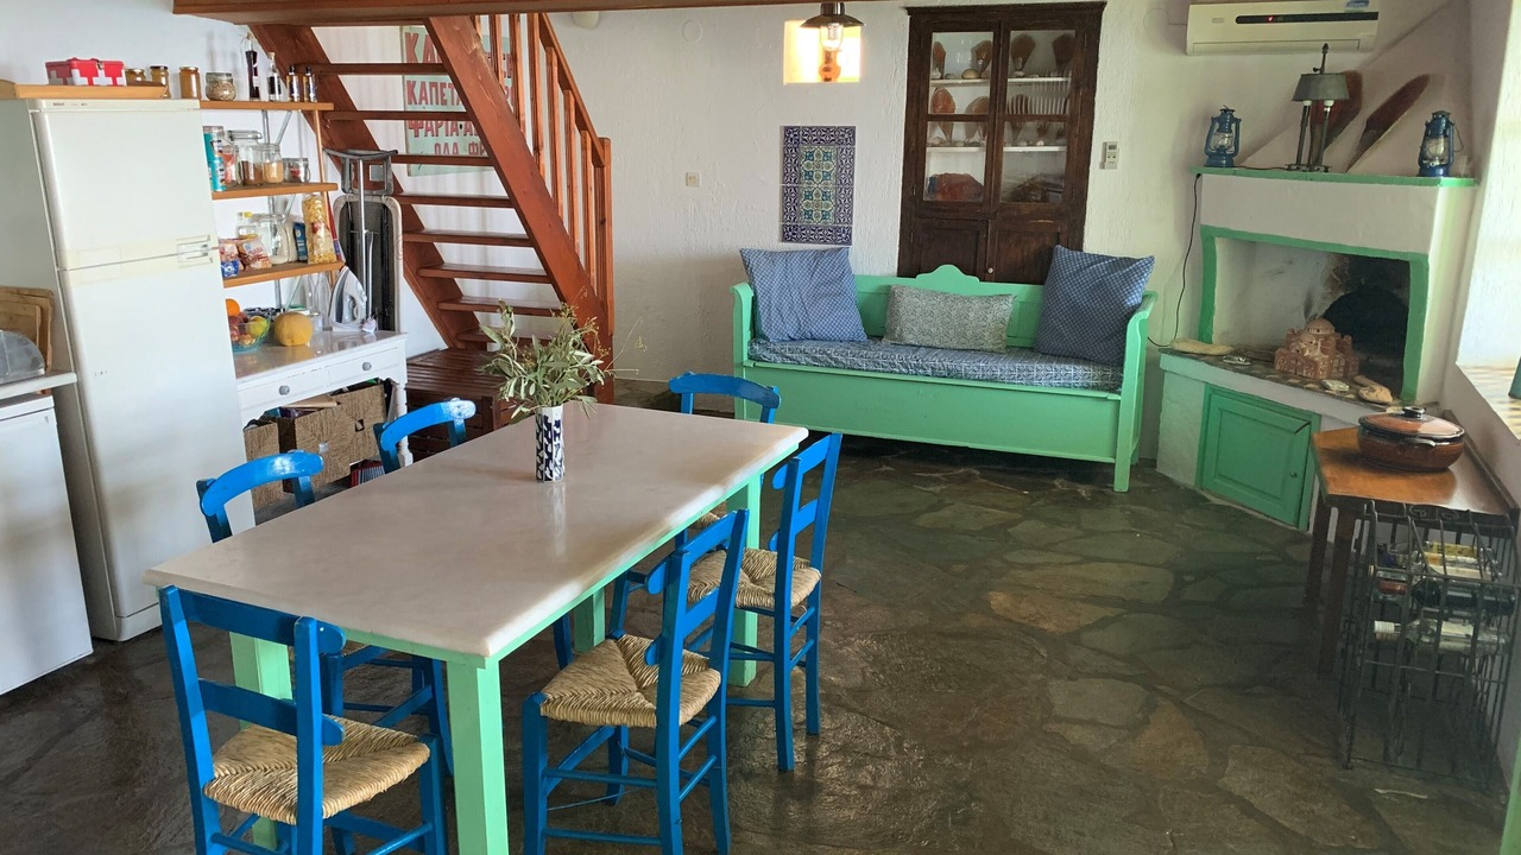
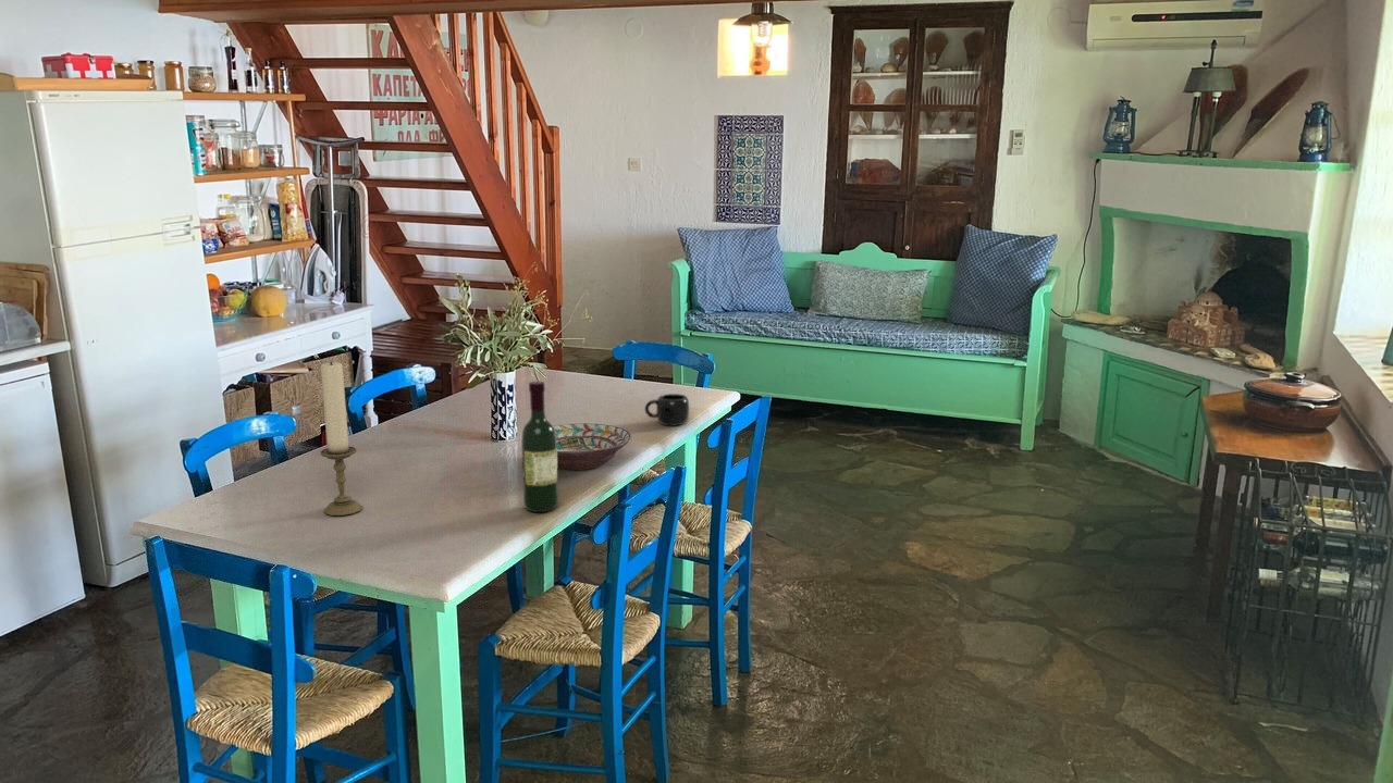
+ candle holder (336, 436)
+ mug (669, 409)
+ decorative bowl (578, 449)
+ wine bottle (539, 446)
